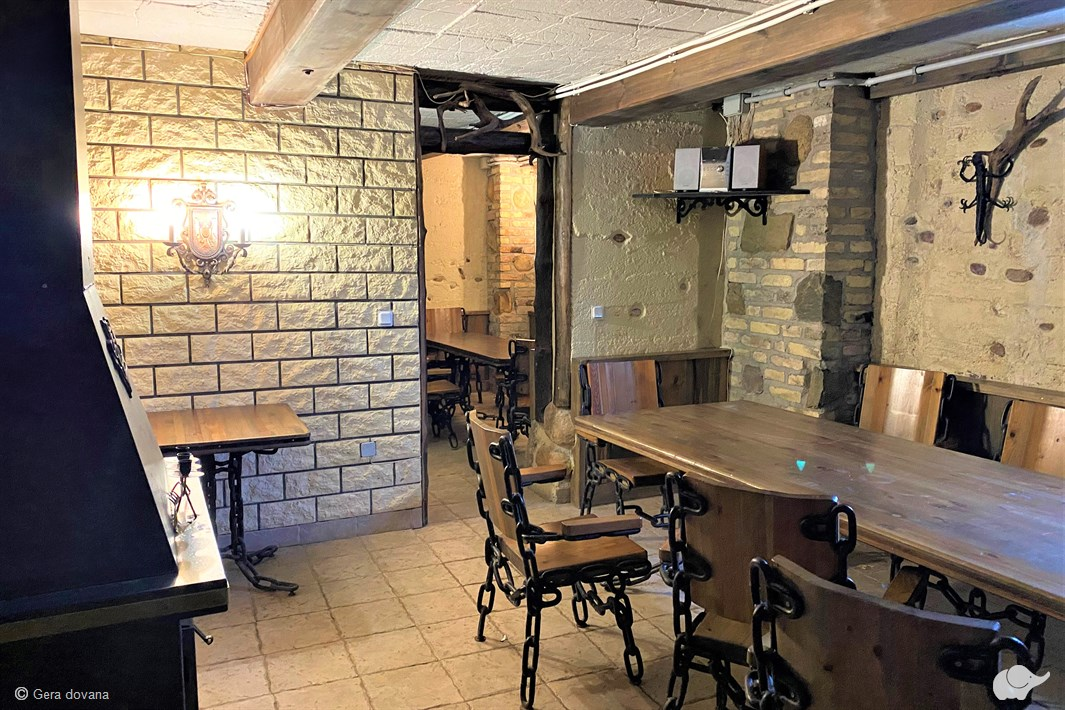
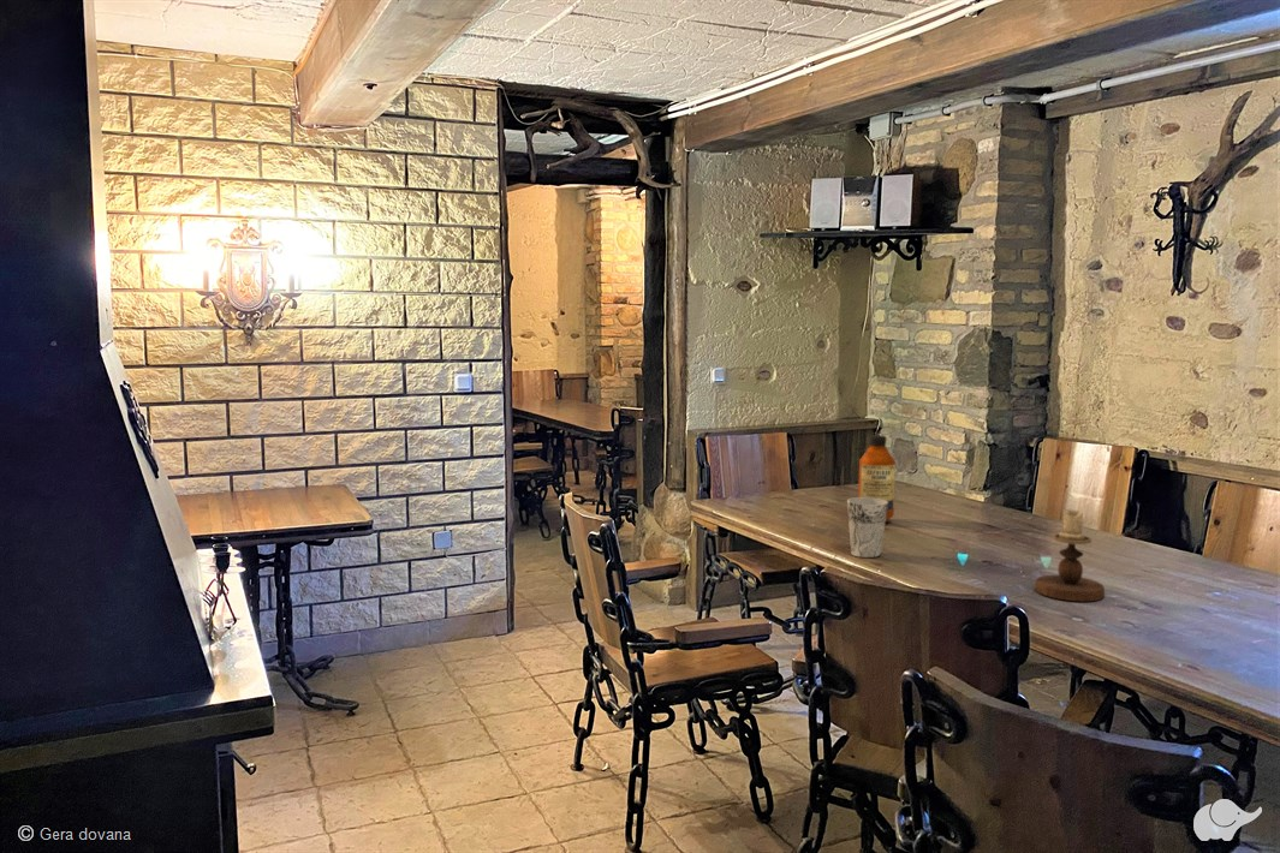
+ bottle (876, 478)
+ cup (867, 527)
+ candlestick (1071, 551)
